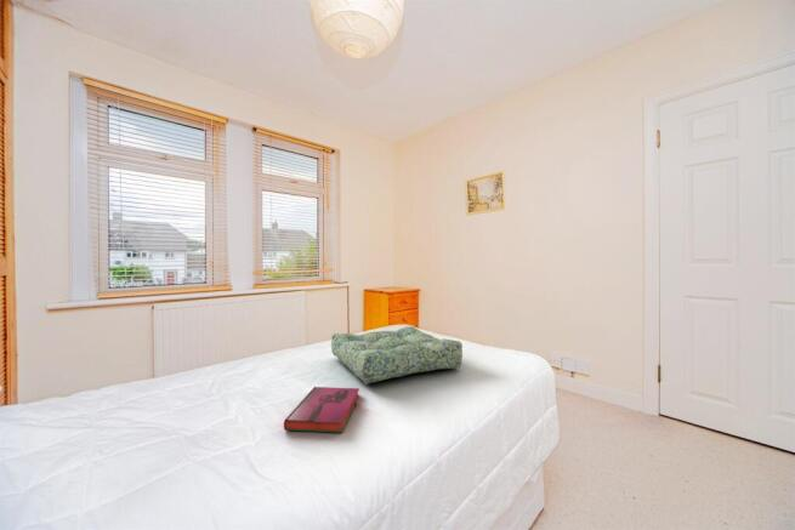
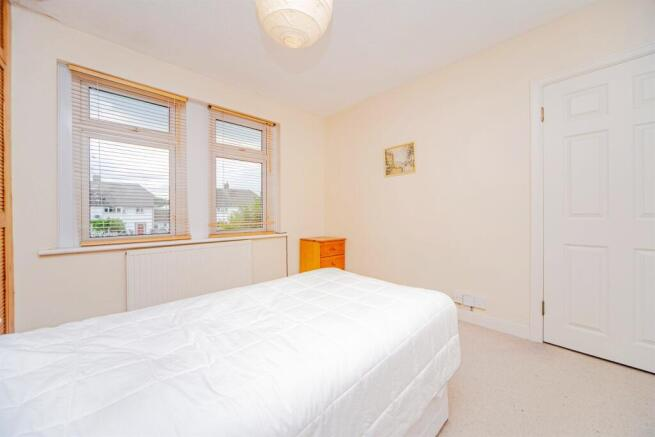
- hardback book (325, 406)
- seat cushion (393, 349)
